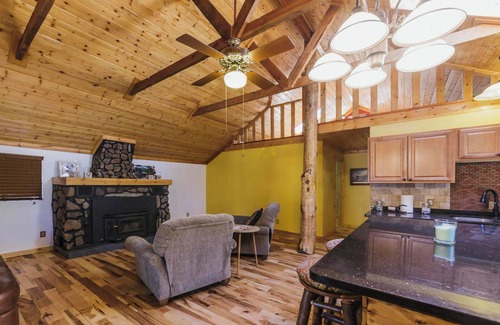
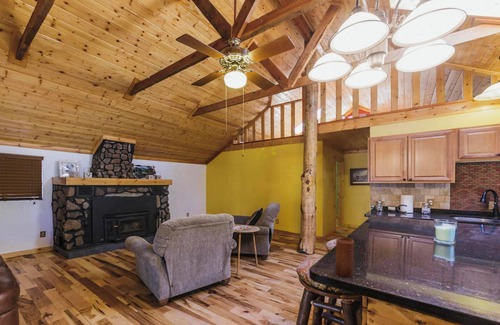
+ candle (344, 256)
